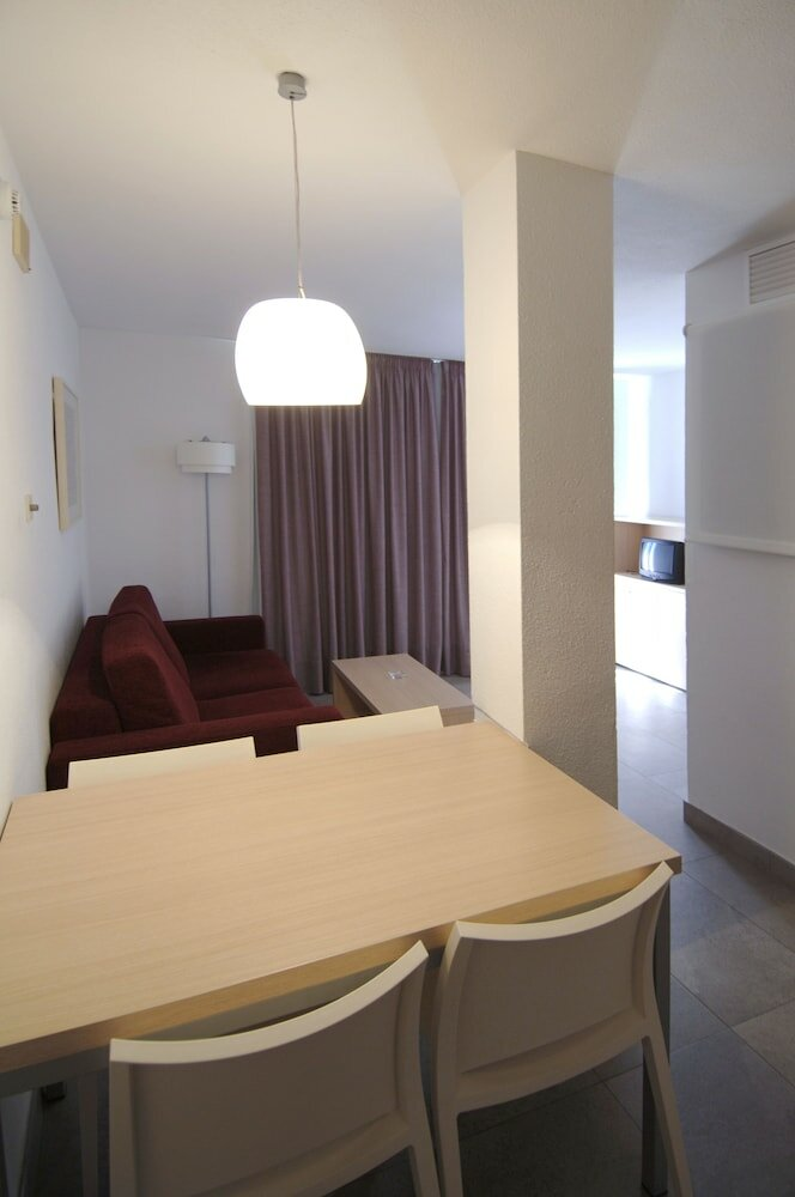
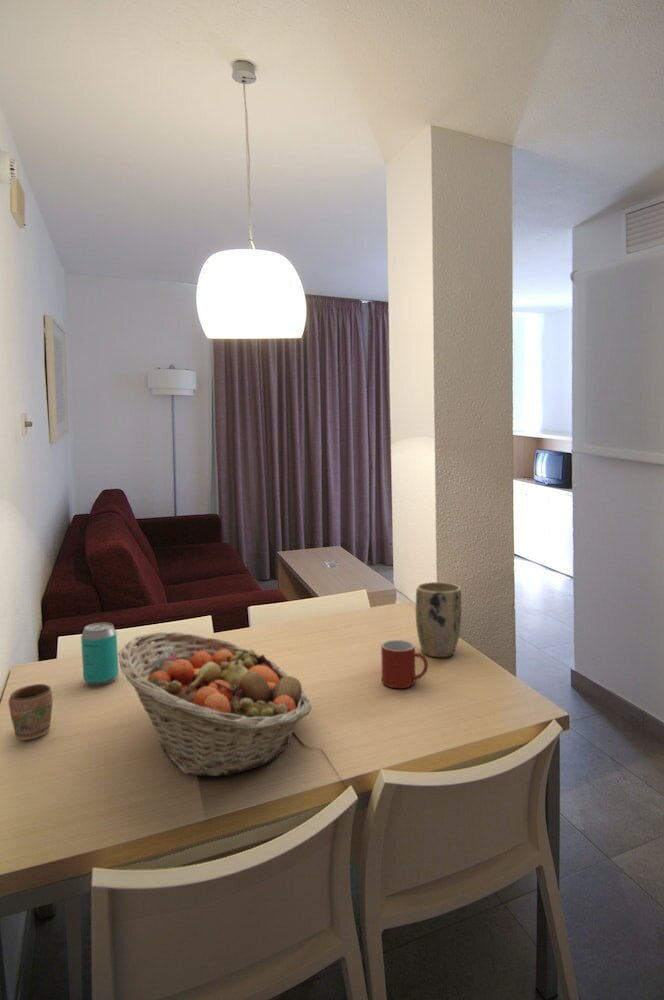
+ mug (405, 664)
+ beverage can (100, 653)
+ mug (31, 711)
+ plant pot (438, 619)
+ fruit basket (215, 690)
